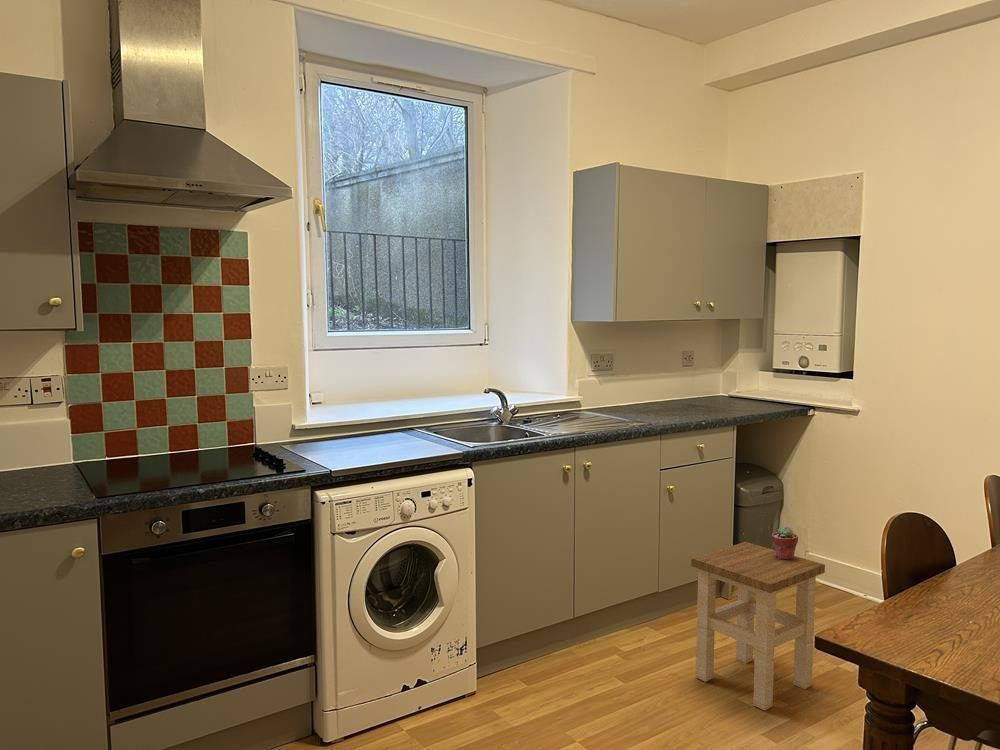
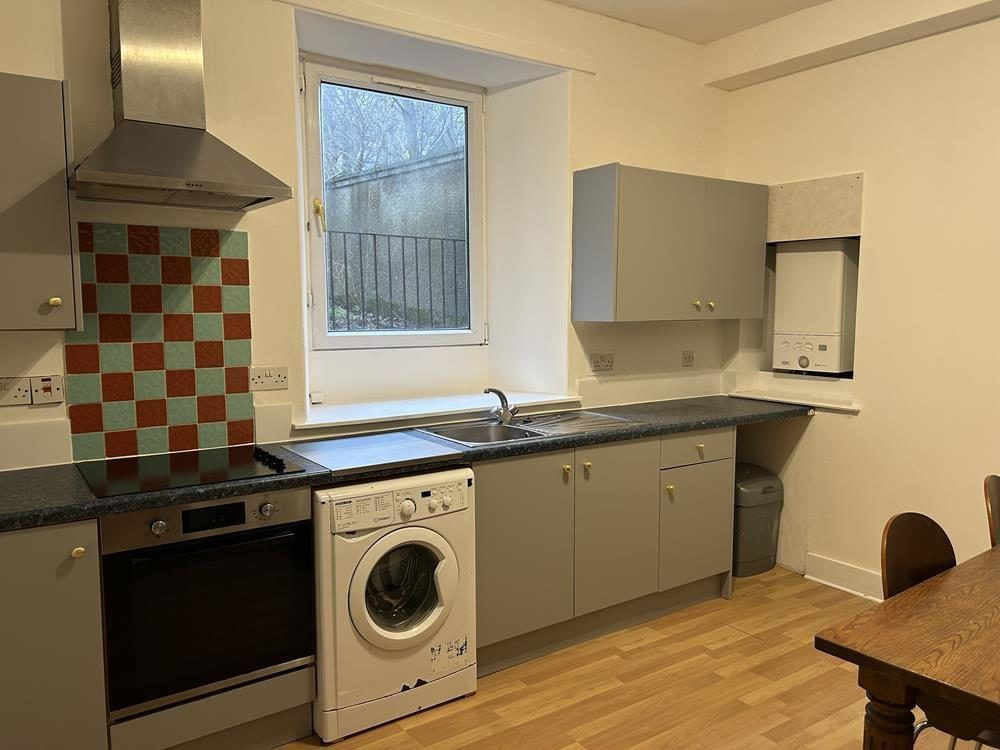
- potted succulent (784, 541)
- stool (756, 621)
